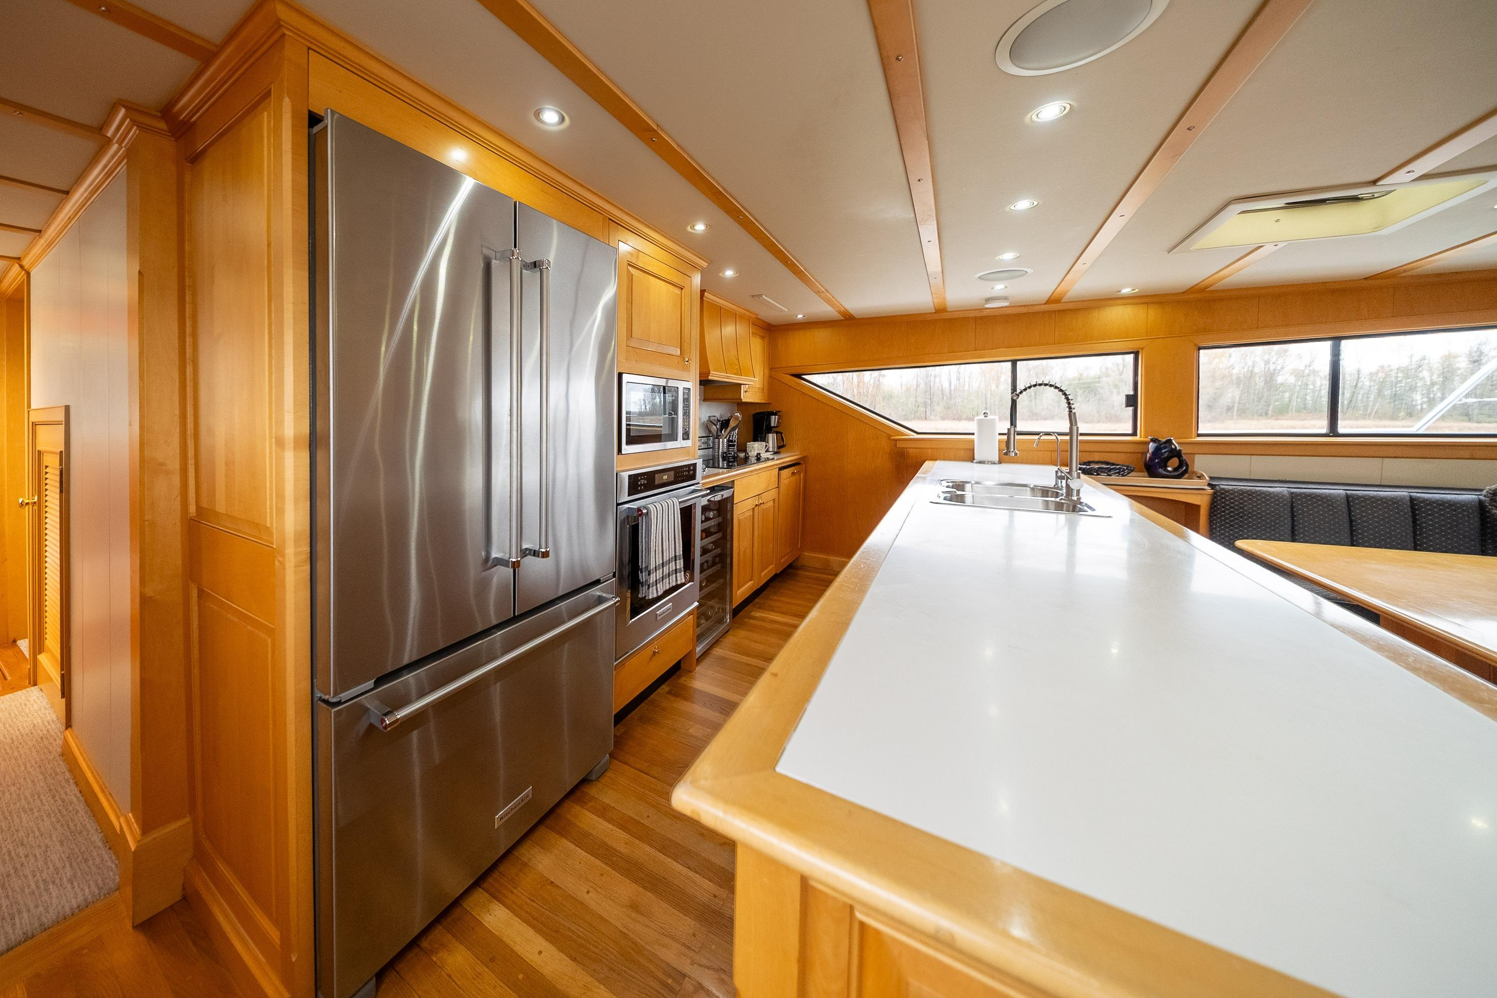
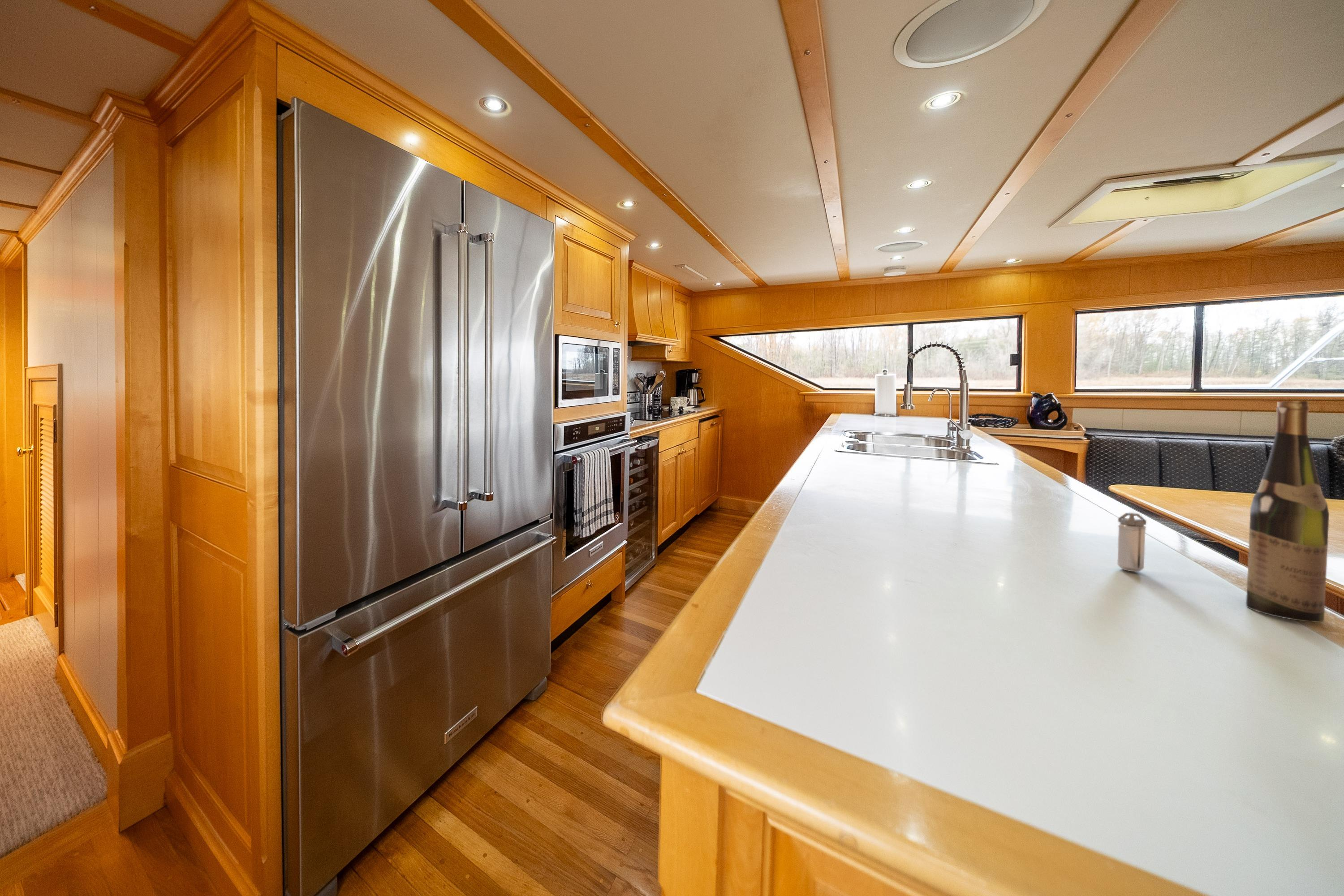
+ shaker (1131, 541)
+ wine bottle (1288, 508)
